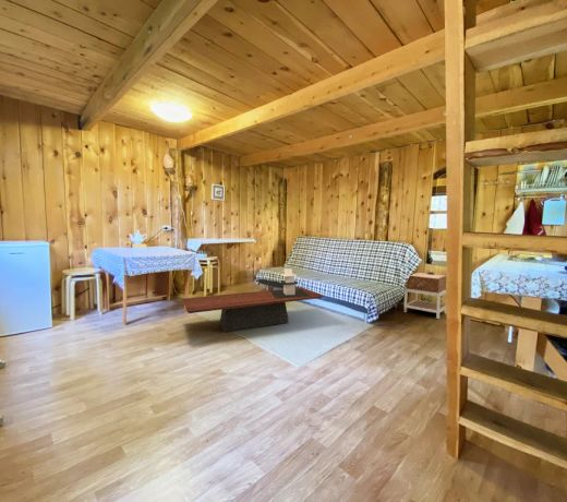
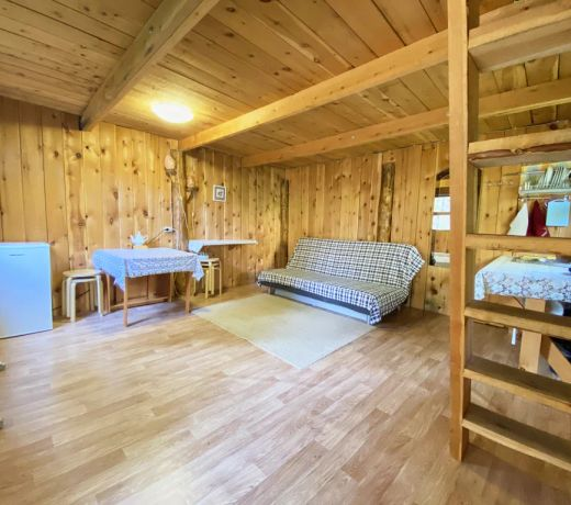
- lantern (289, 280)
- nightstand (426, 292)
- coffee table (254, 310)
